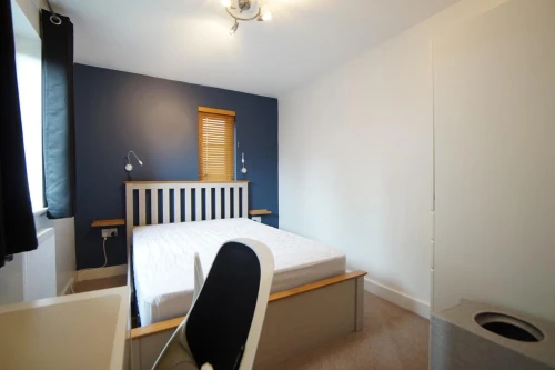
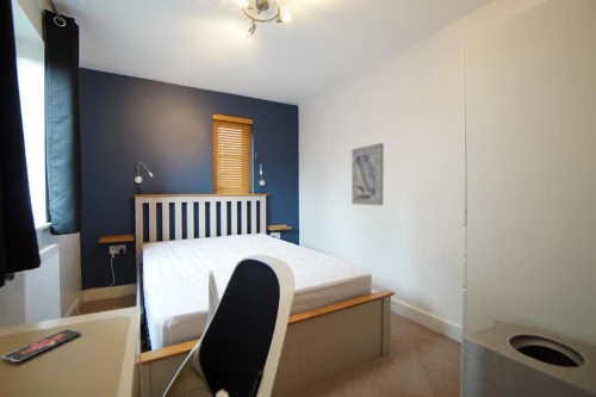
+ wall art (366, 175)
+ smartphone (44, 343)
